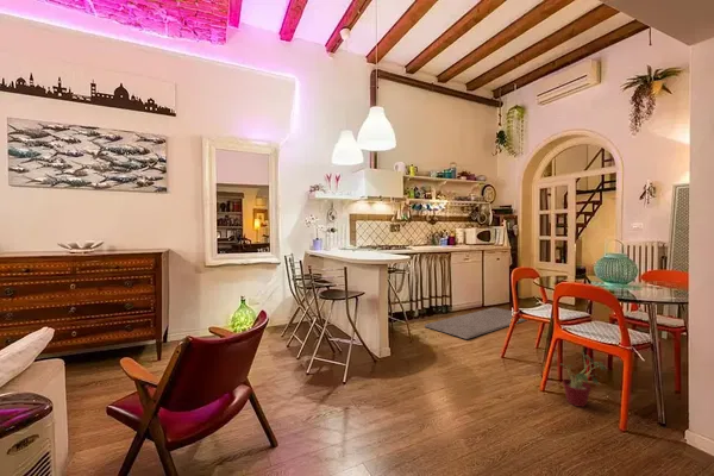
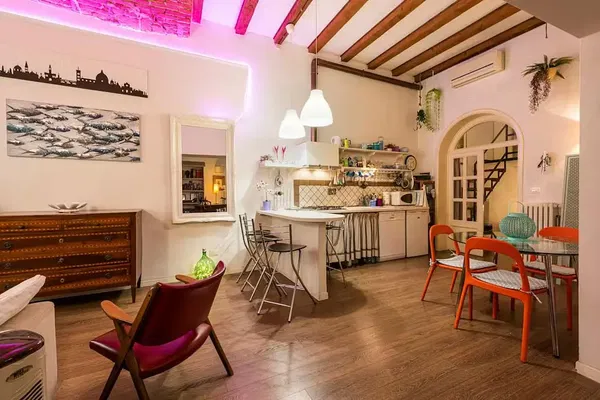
- potted plant (585, 377)
- rug (482, 320)
